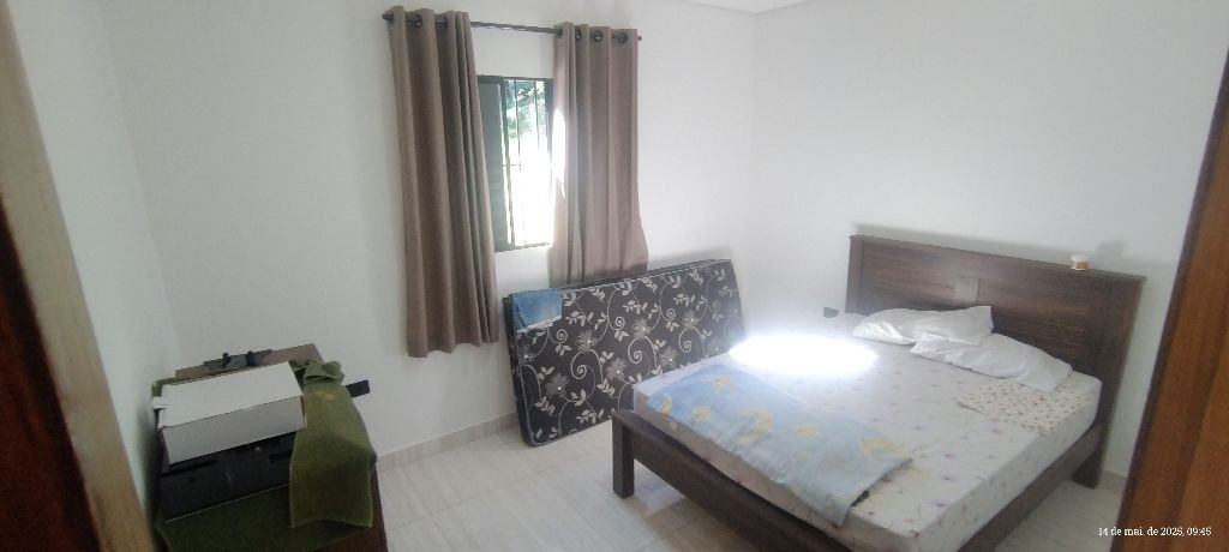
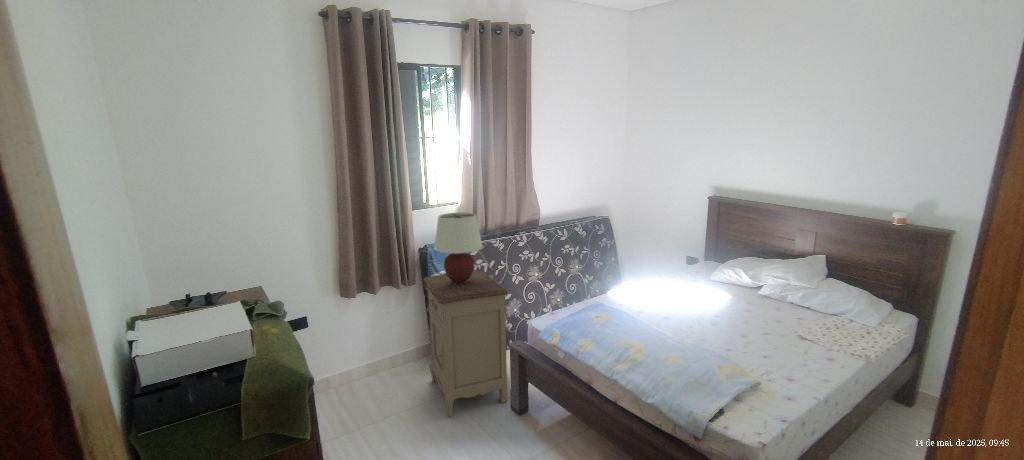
+ table lamp (458, 249)
+ nightstand (460, 339)
